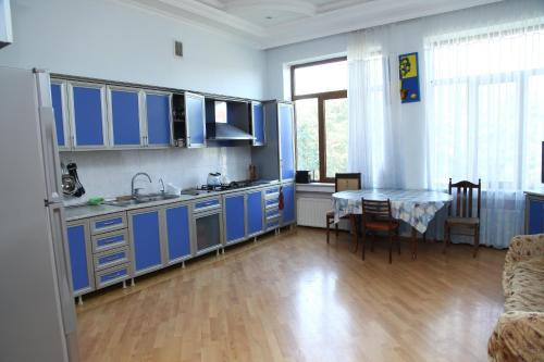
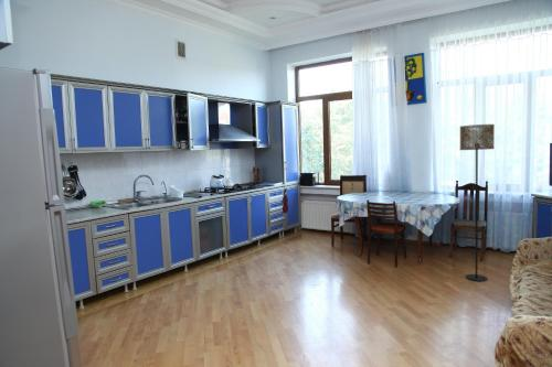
+ floor lamp (476, 203)
